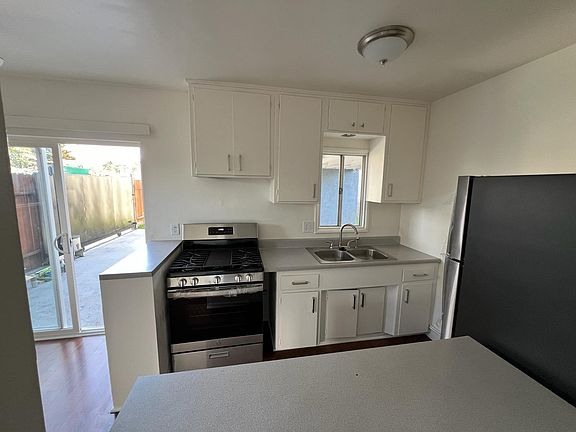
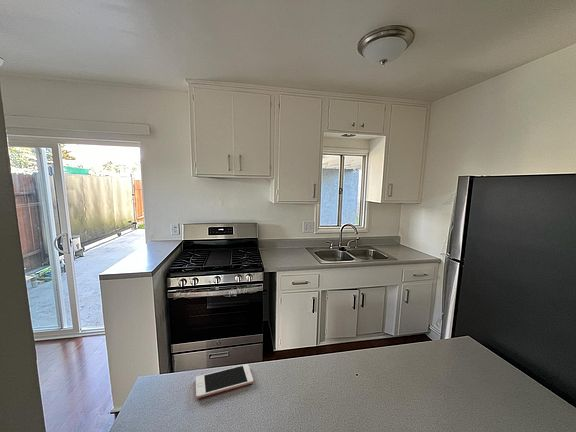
+ cell phone (224, 379)
